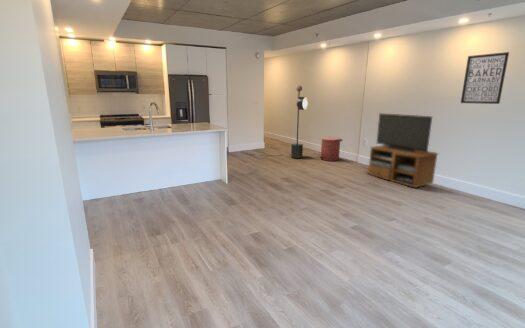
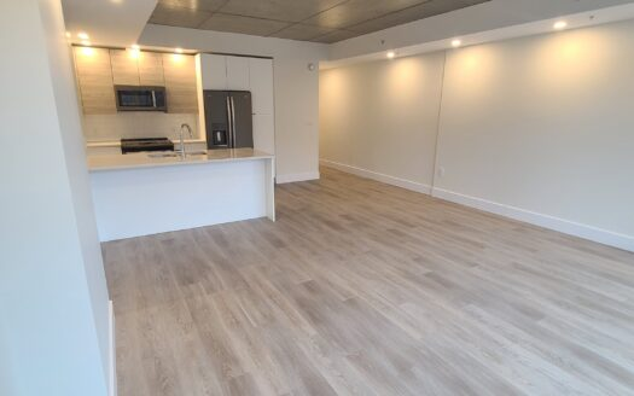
- trash can (330, 148)
- tv stand (401, 147)
- floor lamp (297, 121)
- wall art (483, 79)
